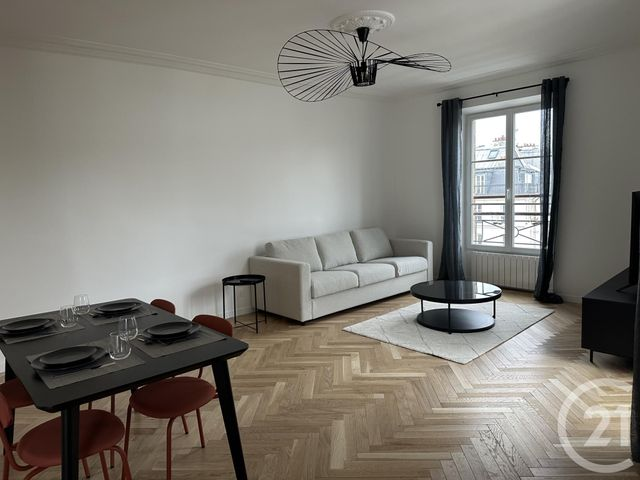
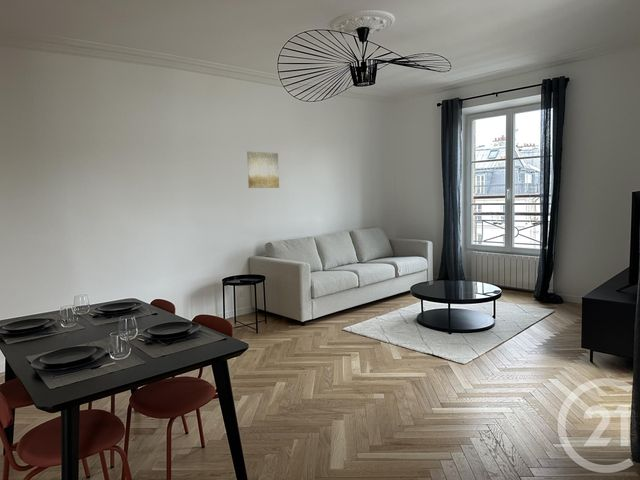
+ wall art (263, 170)
